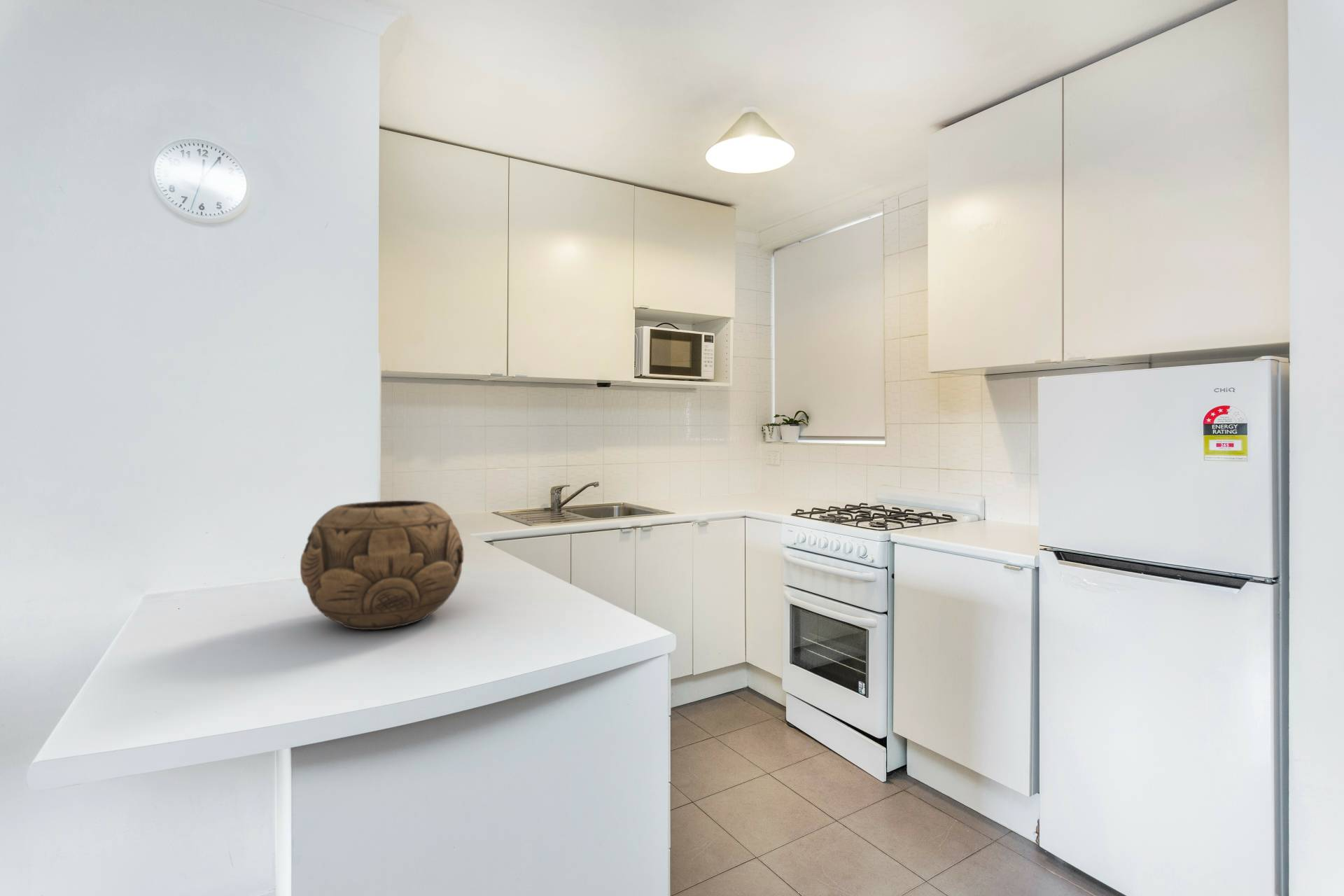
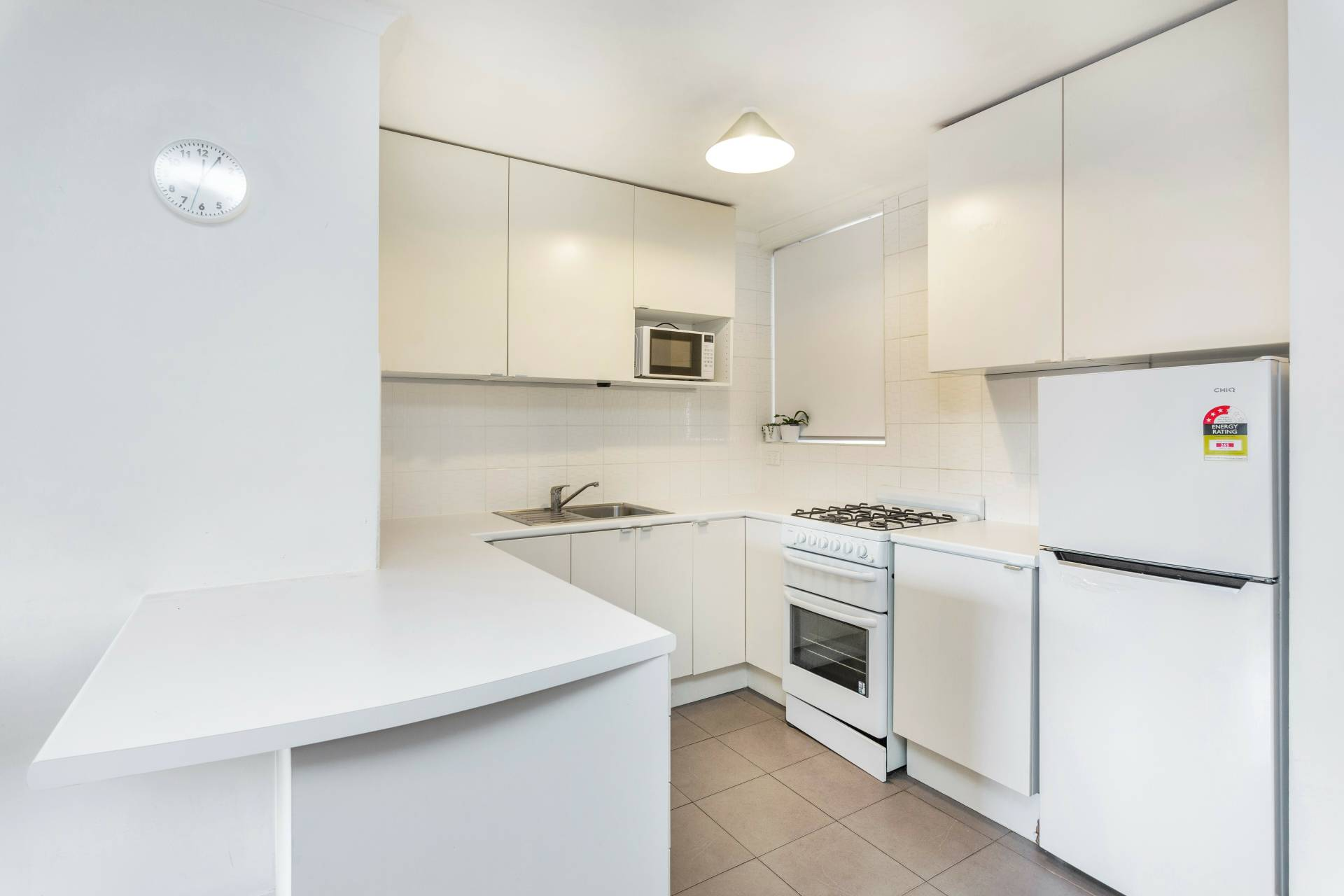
- decorative bowl (386, 561)
